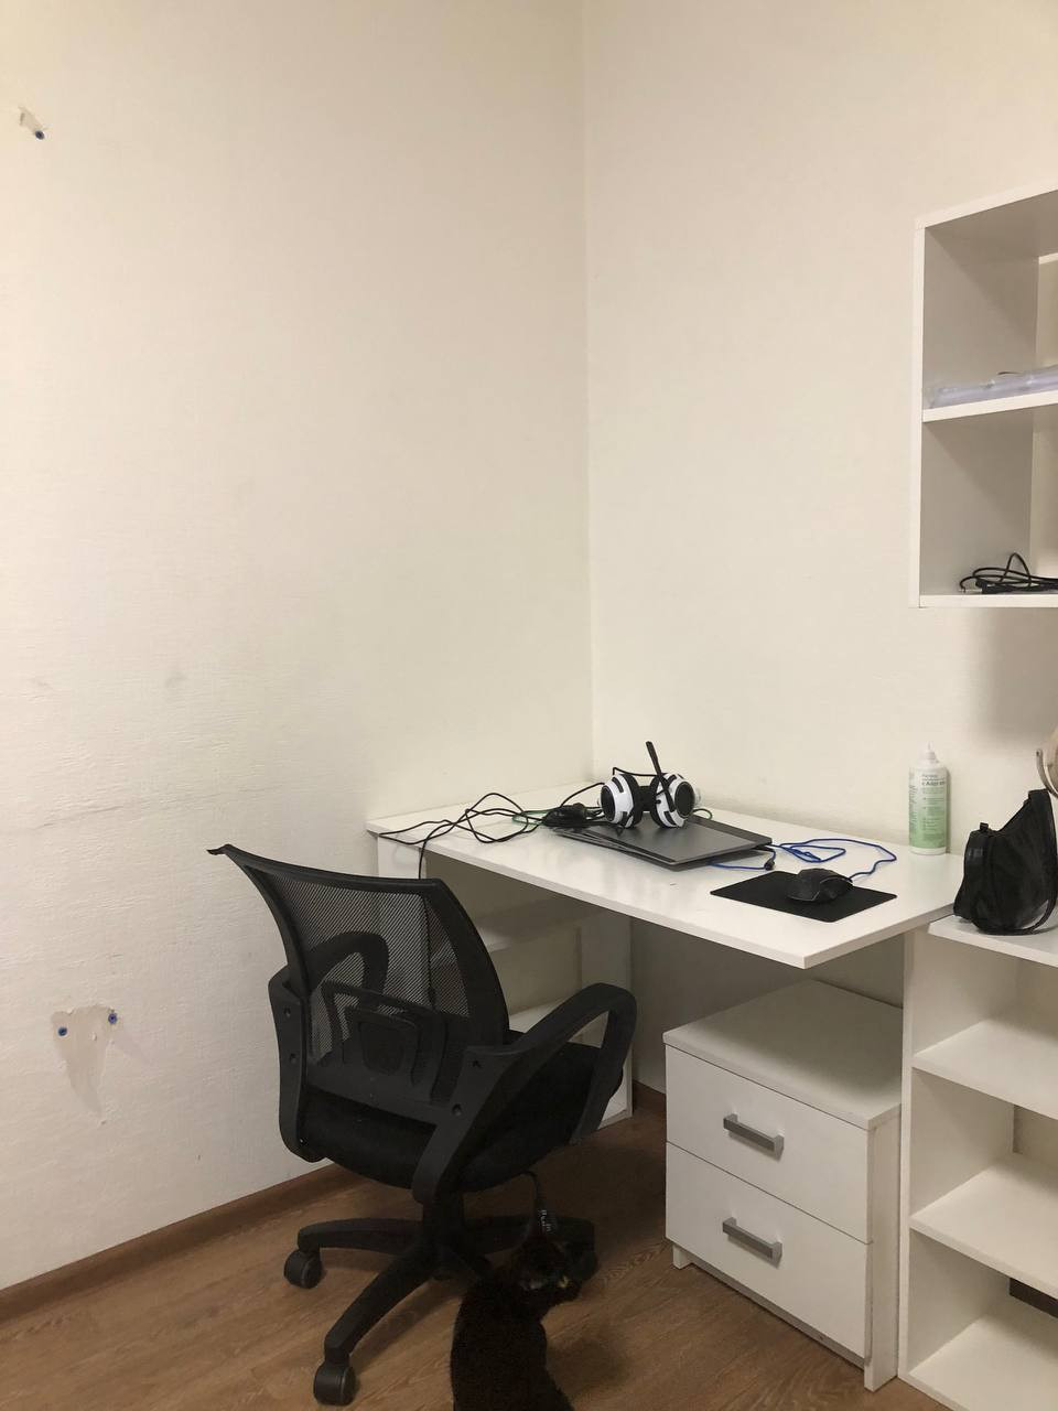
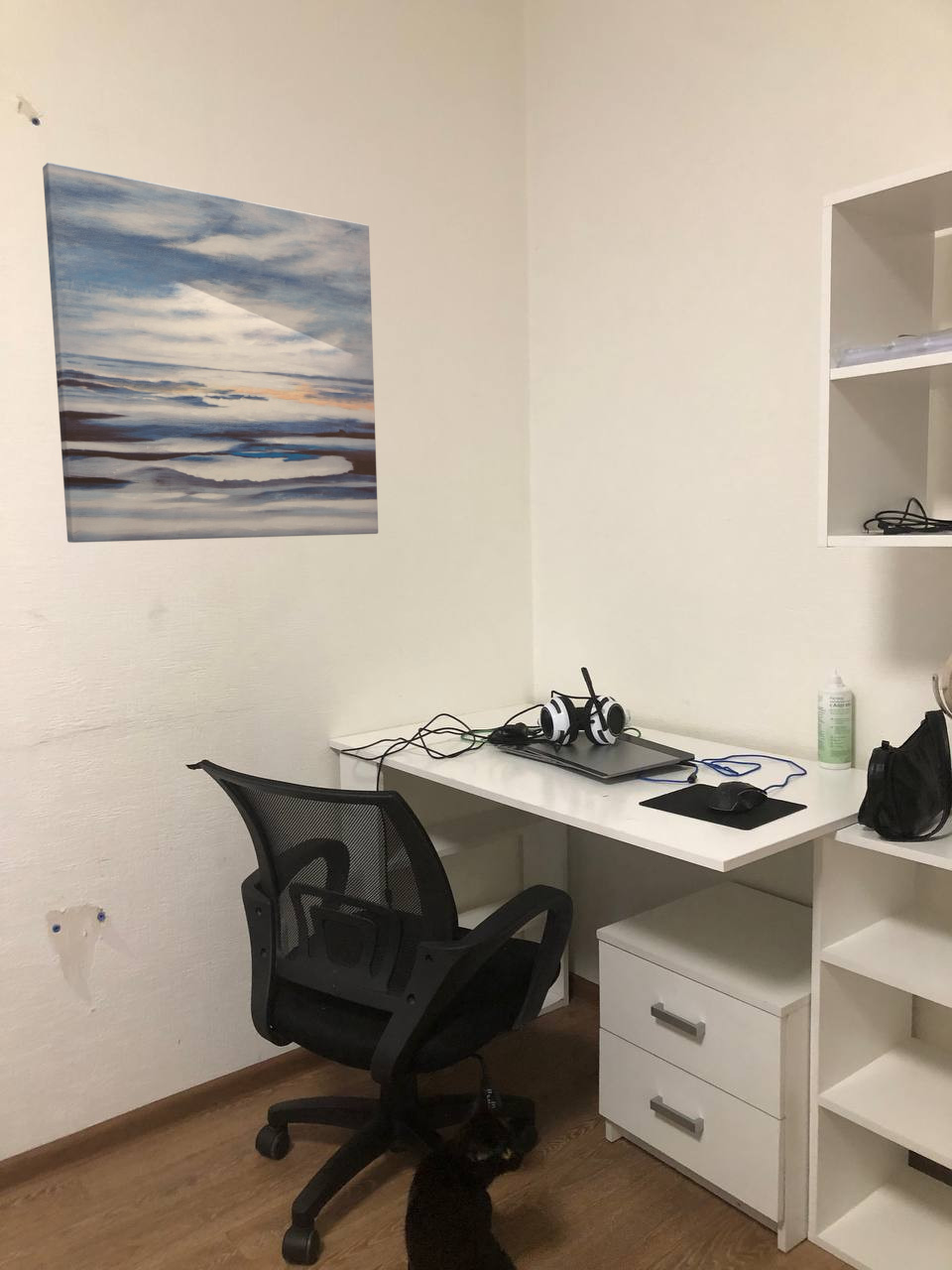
+ wall art (229, 371)
